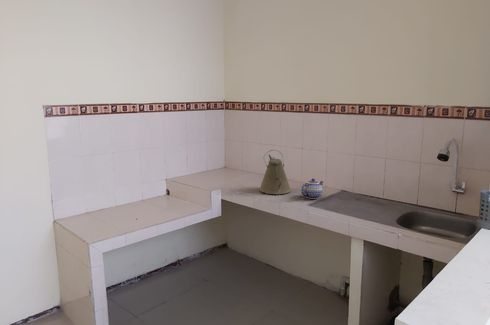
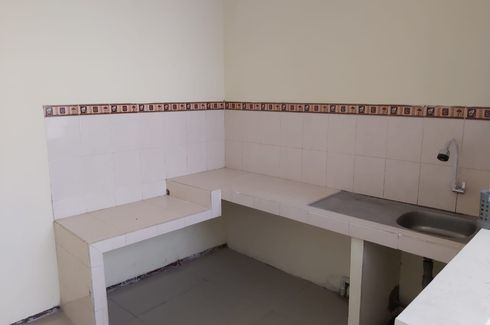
- teapot (312, 188)
- kettle (273, 169)
